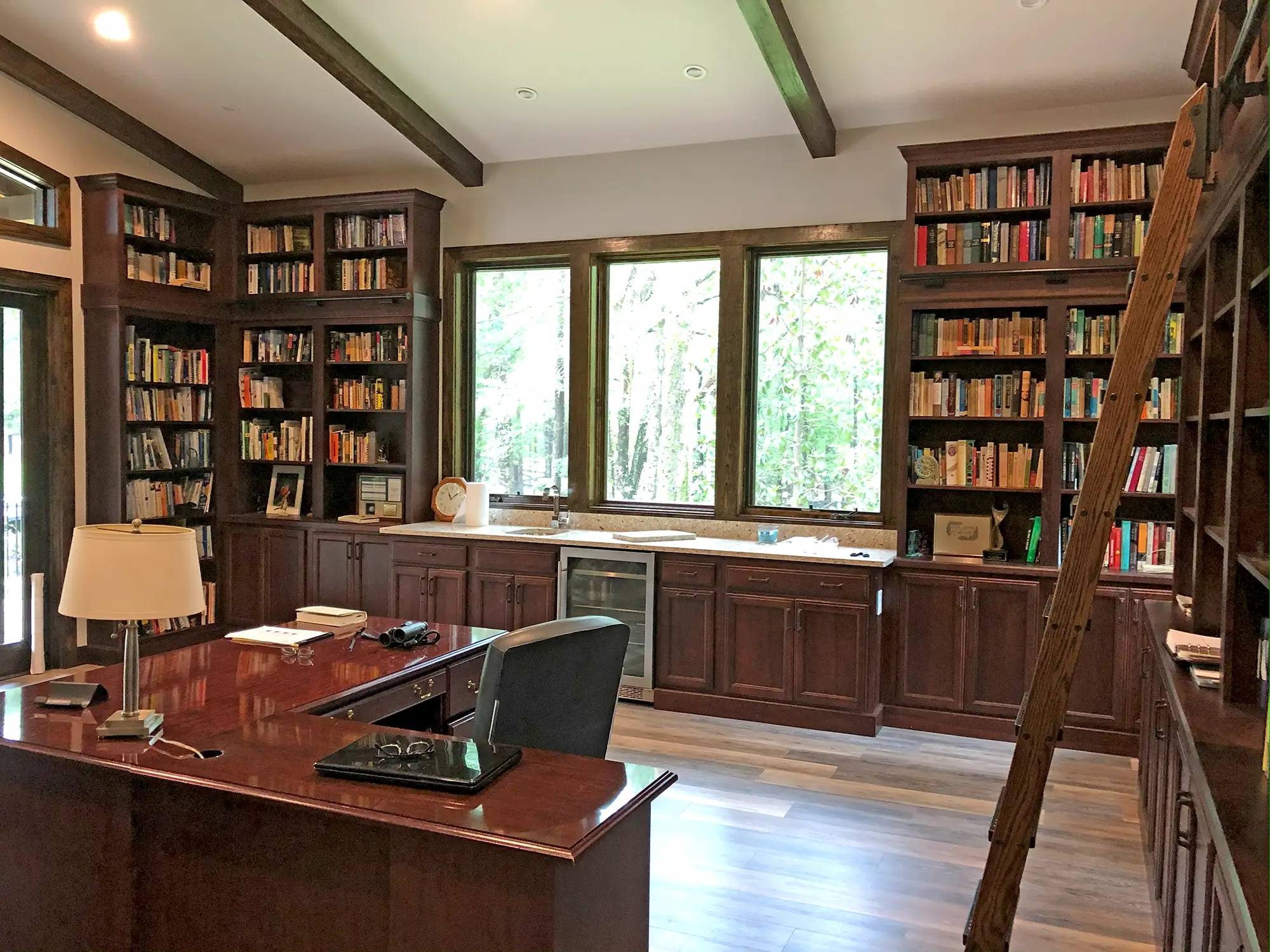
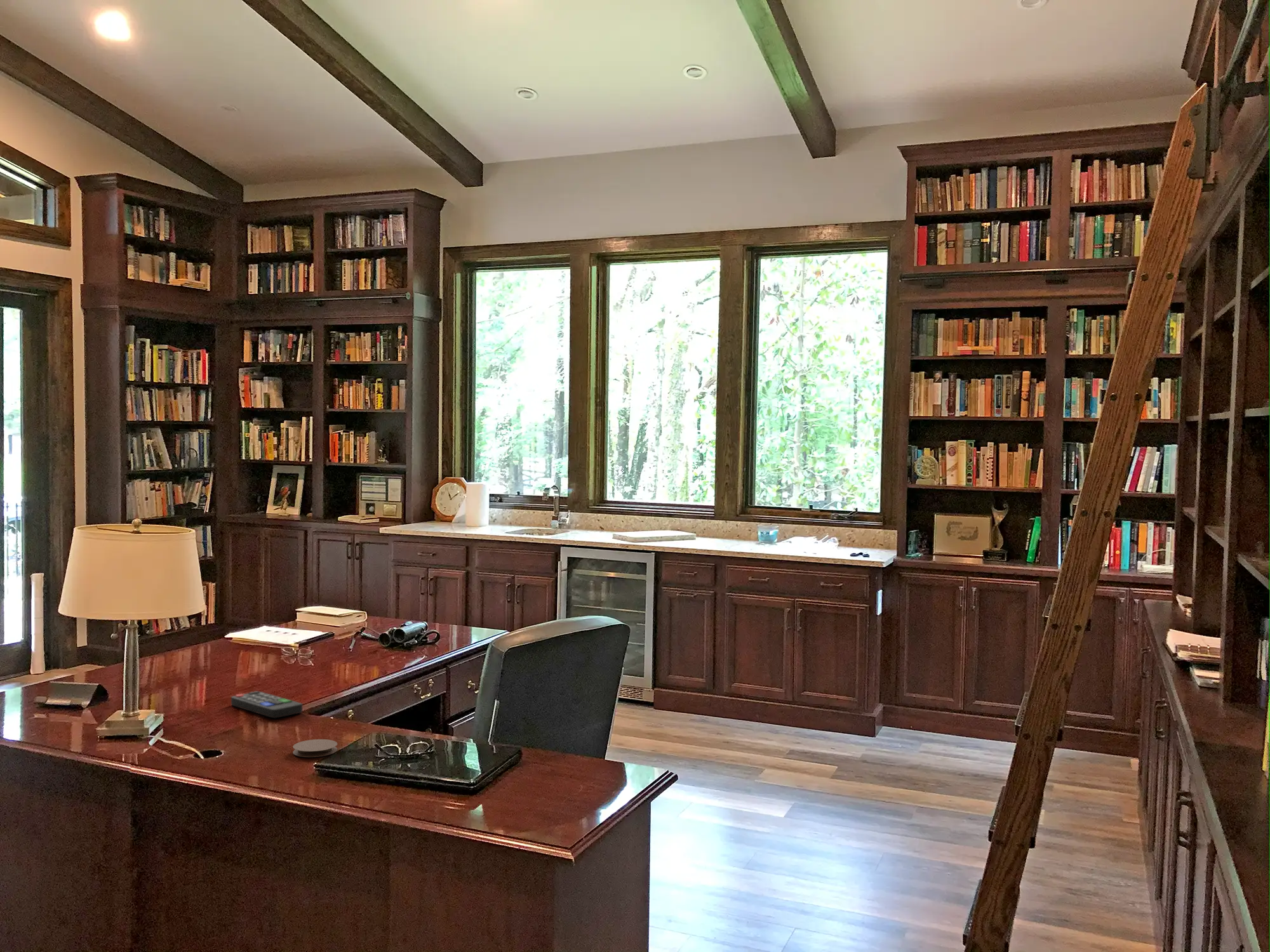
+ coaster (315, 748)
+ remote control (266, 703)
